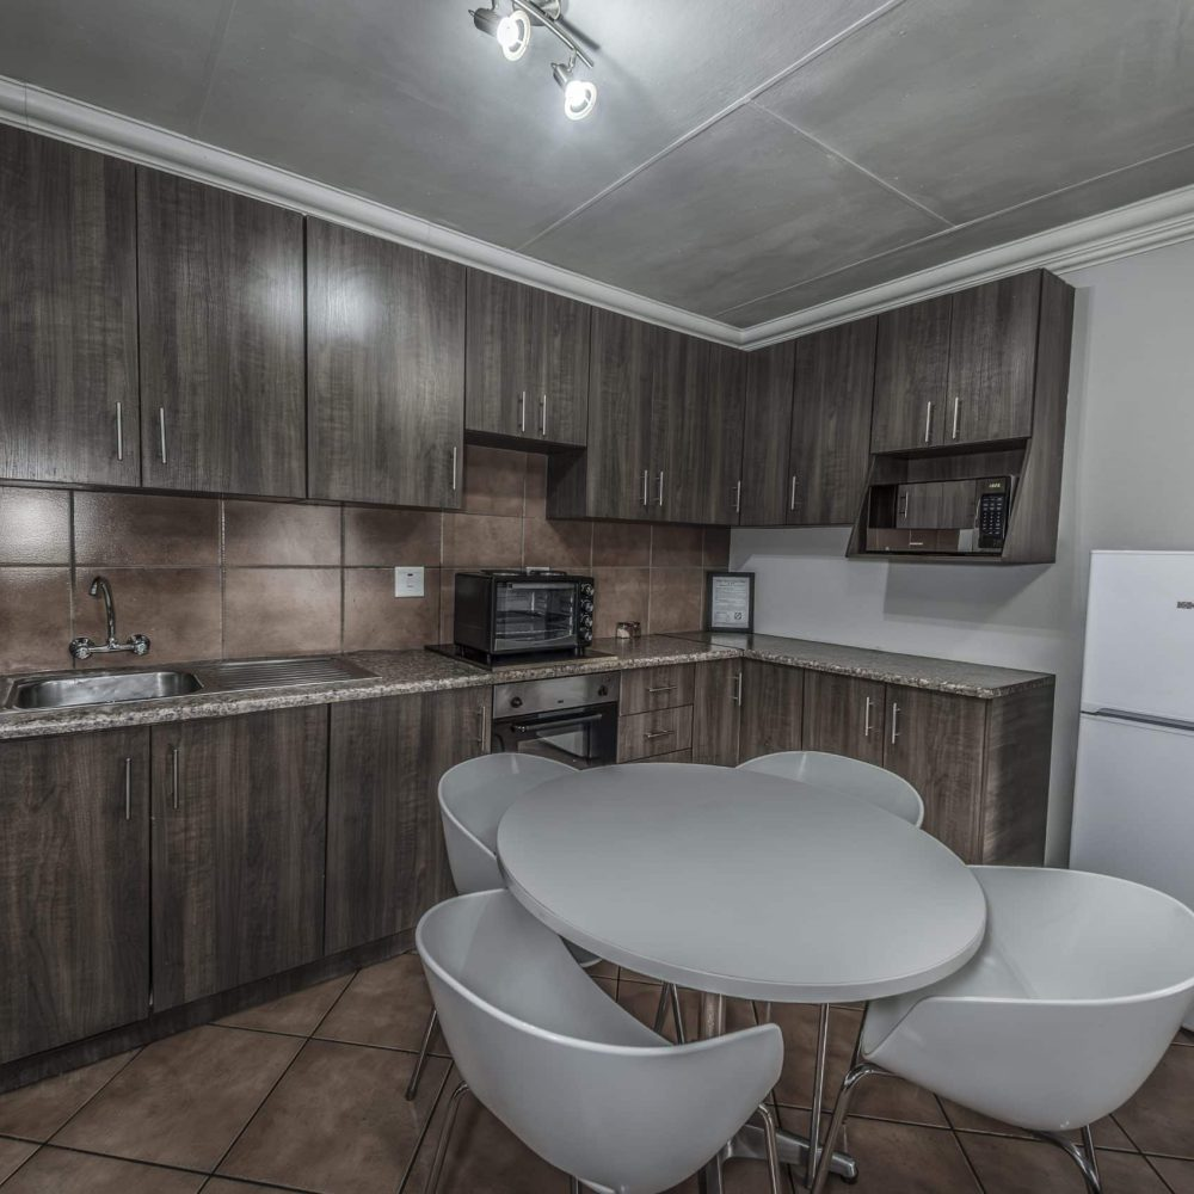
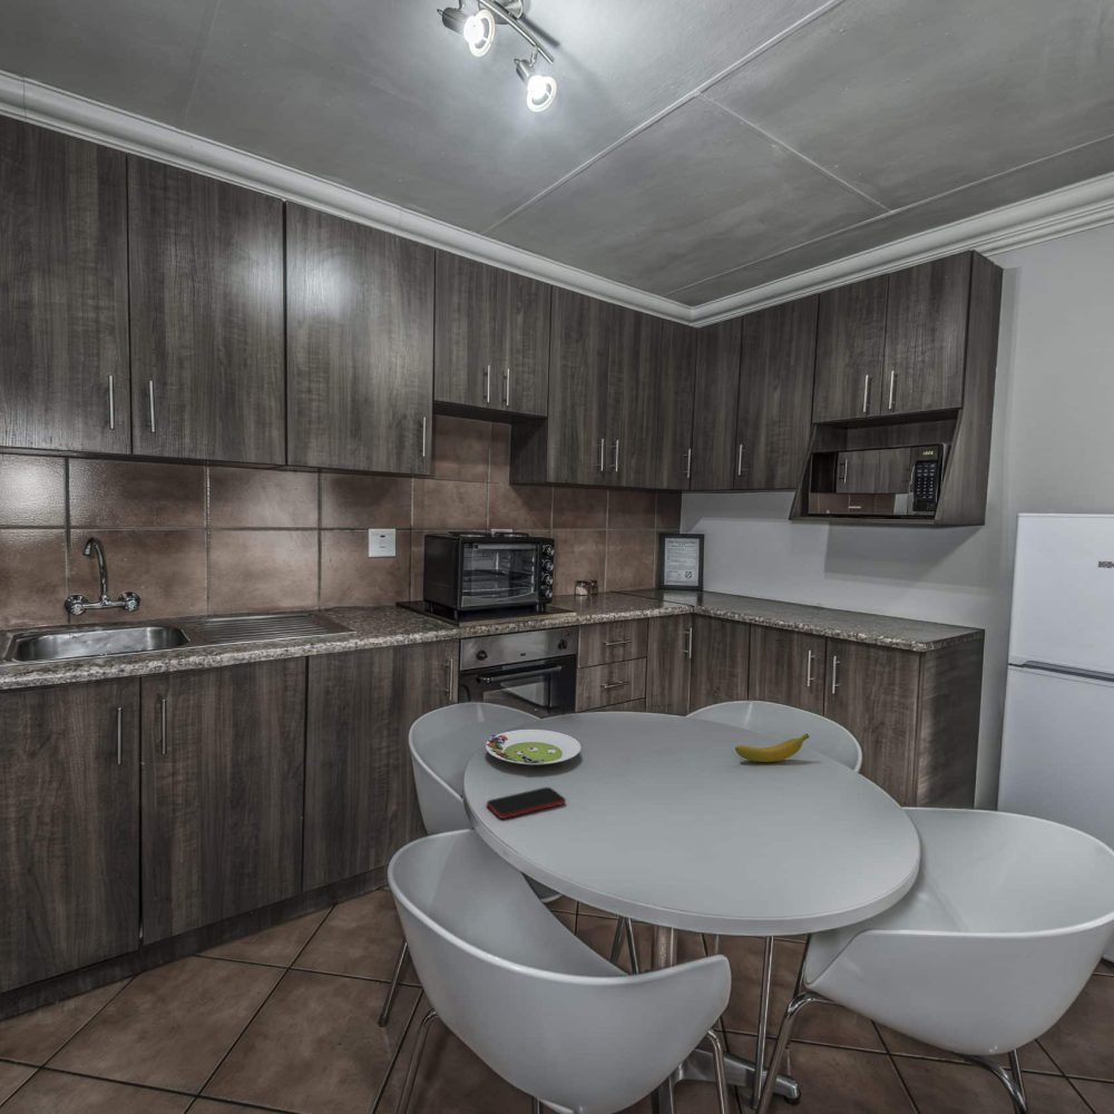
+ smartphone (526, 801)
+ salad plate (532, 747)
+ banana (772, 747)
